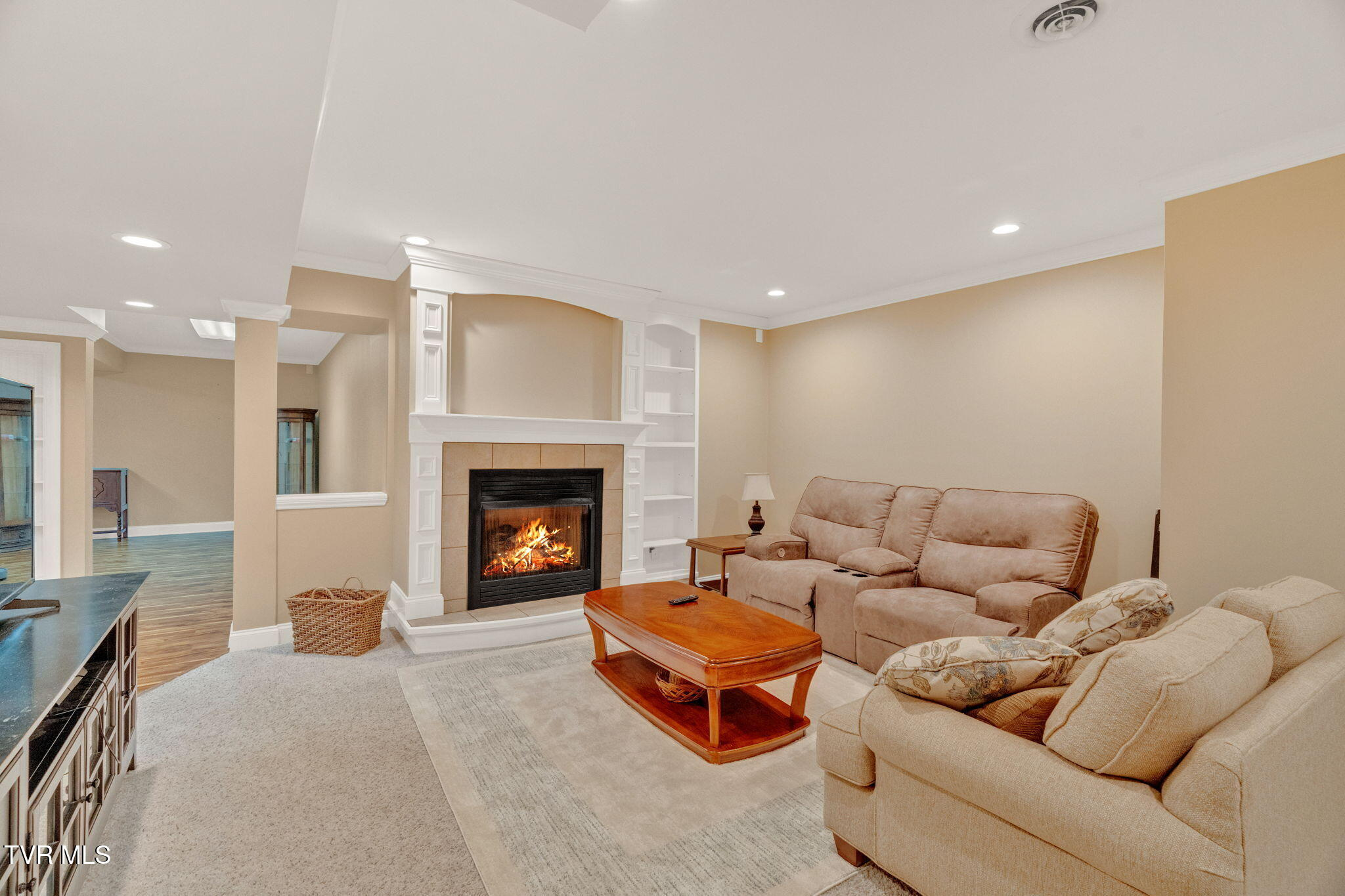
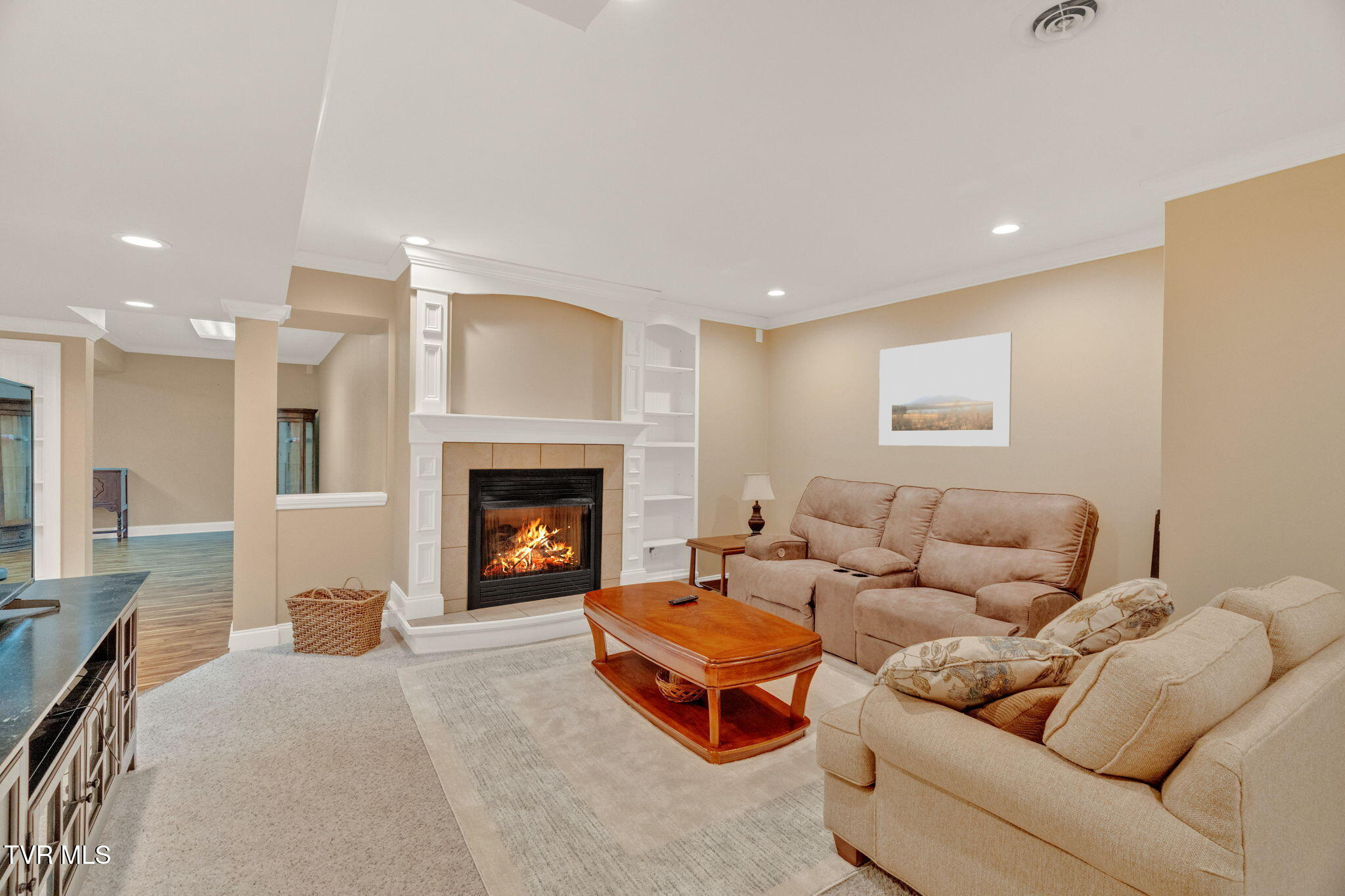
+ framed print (939, 394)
